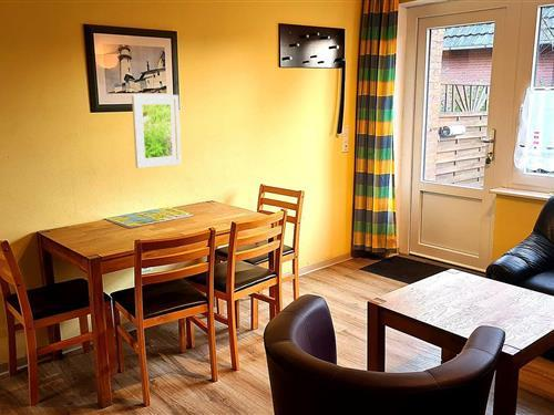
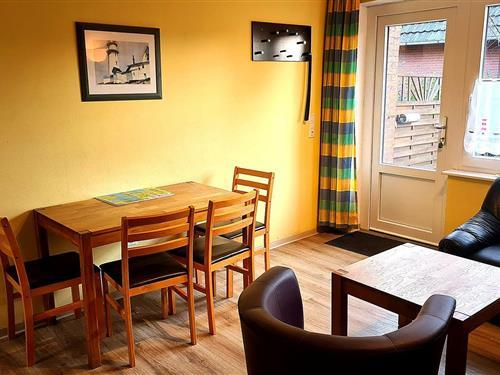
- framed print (157, 131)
